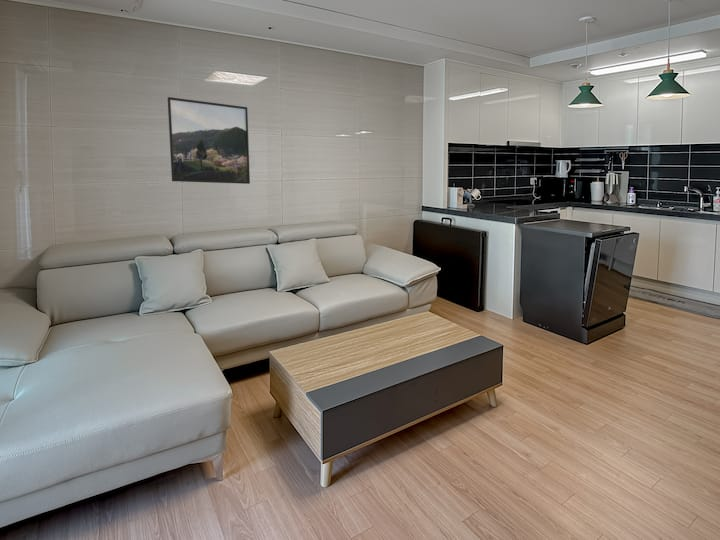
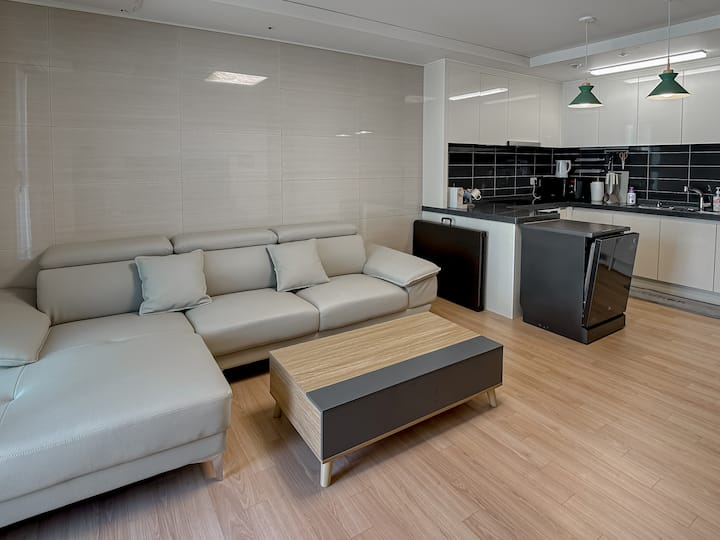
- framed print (210, 142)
